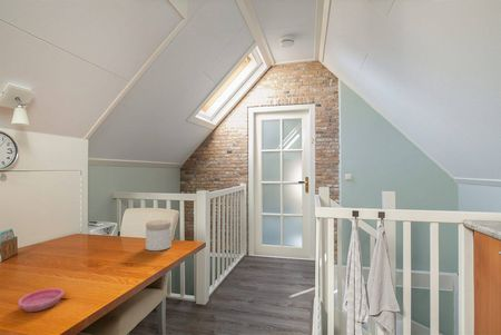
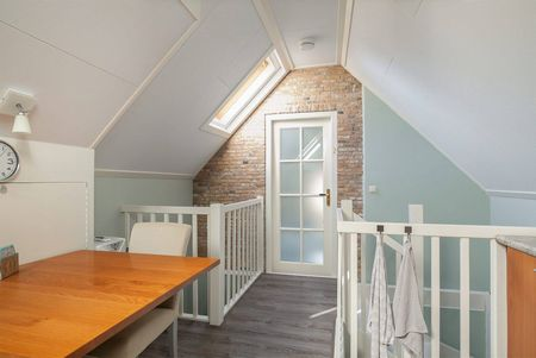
- saucer (41, 299)
- jar (158, 235)
